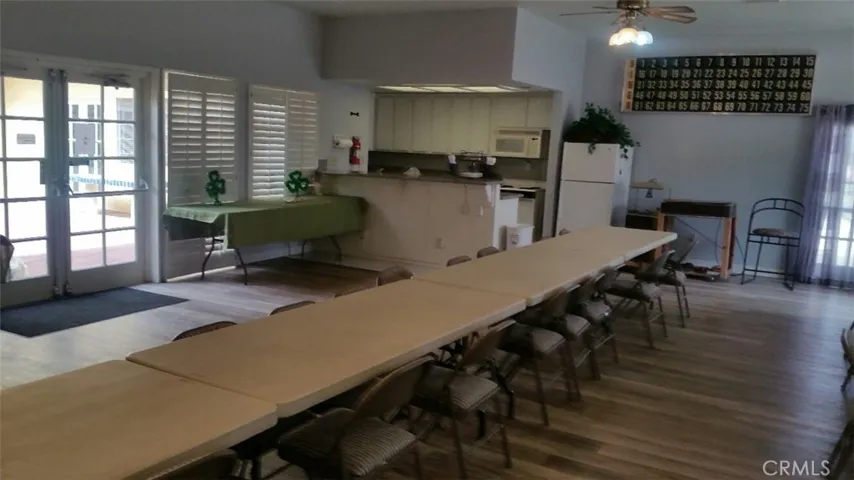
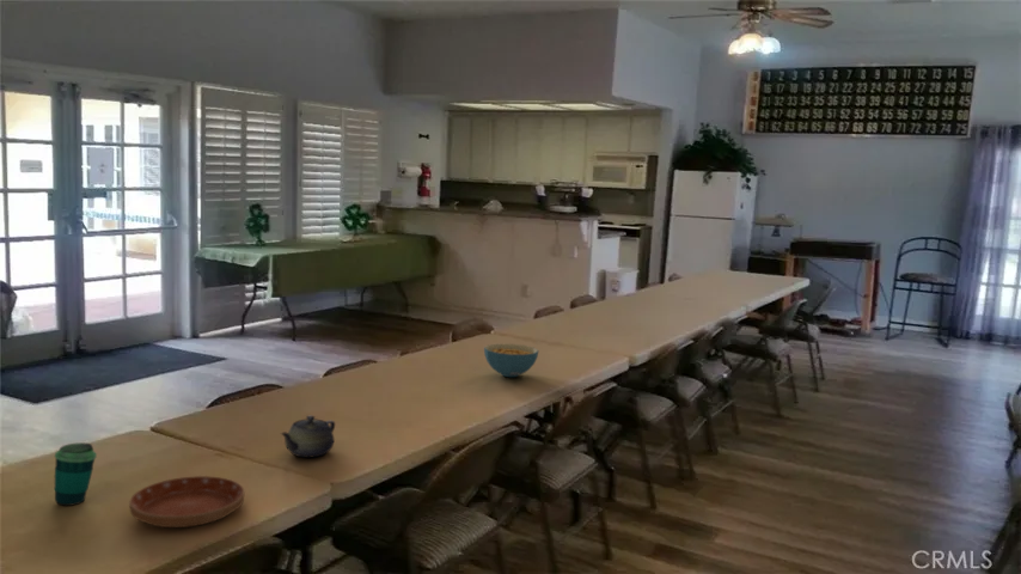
+ teapot (307, 434)
+ cereal bowl (511, 361)
+ cup (75, 474)
+ saucer (188, 502)
